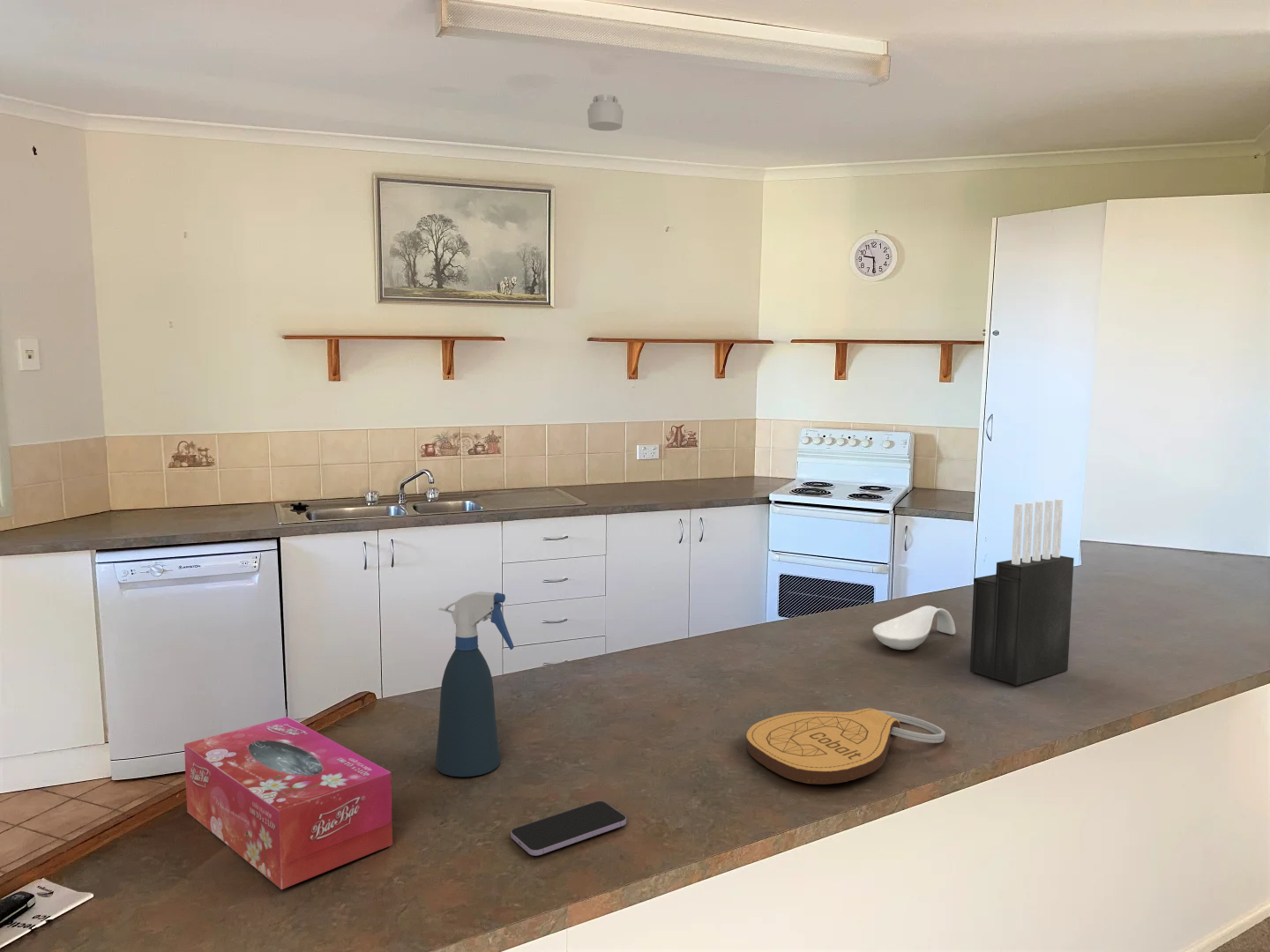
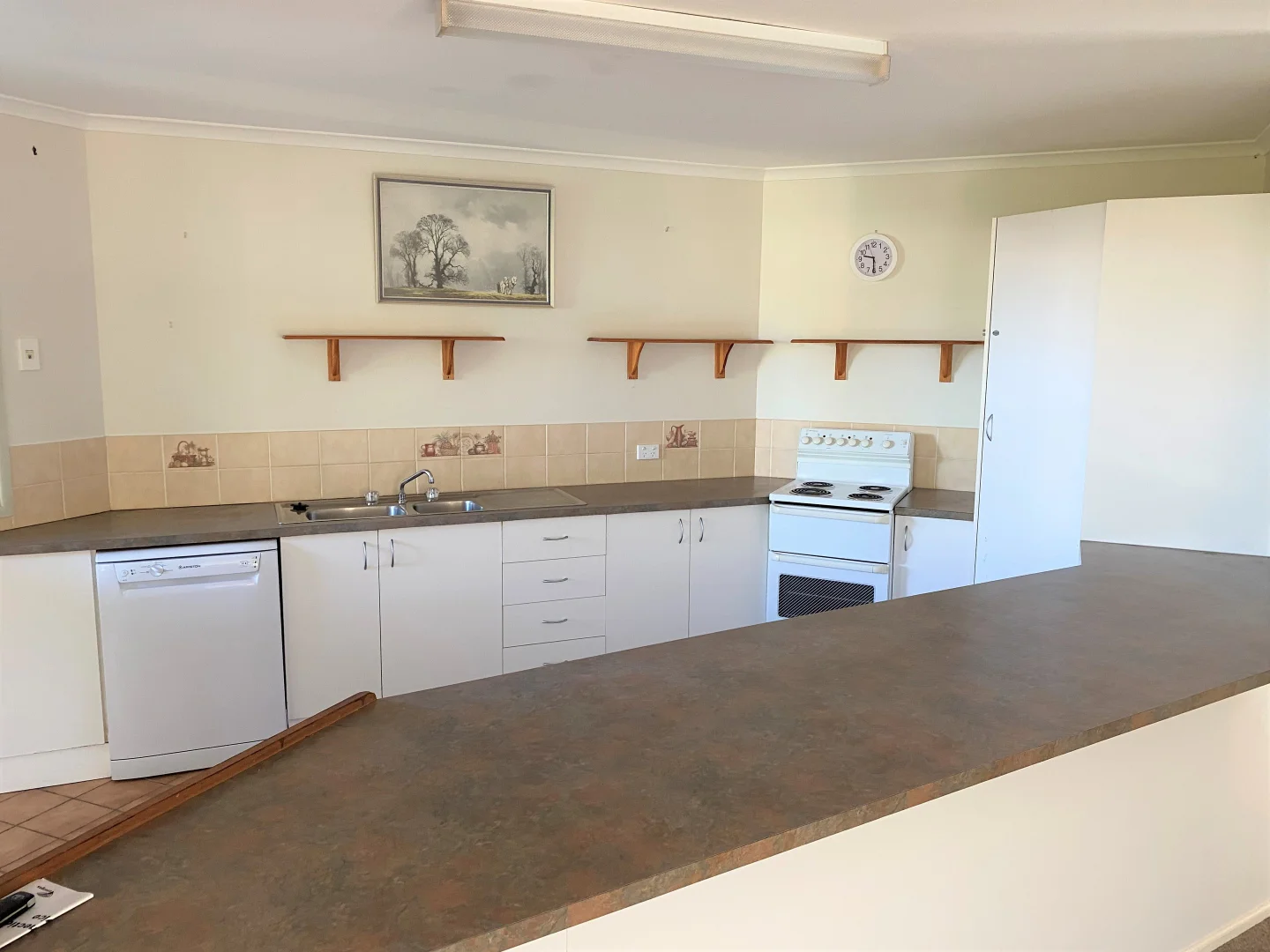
- spray bottle (472, 677)
- key chain (854, 733)
- knife block (1018, 585)
- smoke detector (605, 112)
- spoon rest (916, 626)
- smartphone (569, 827)
- tissue box (285, 792)
